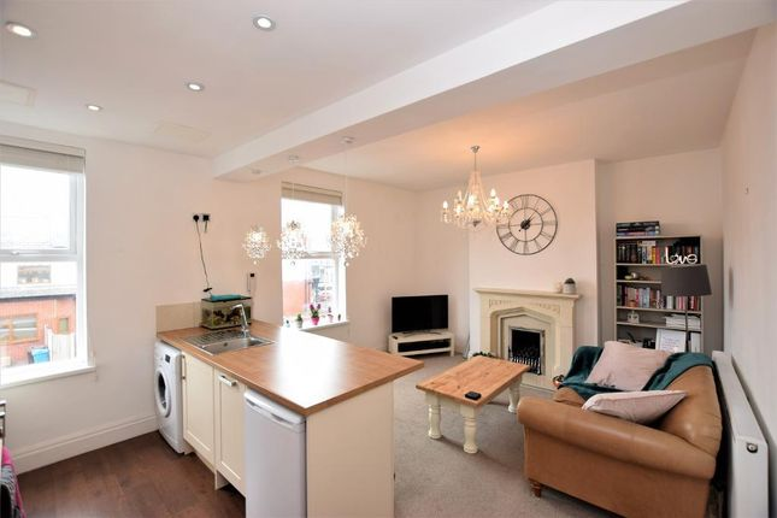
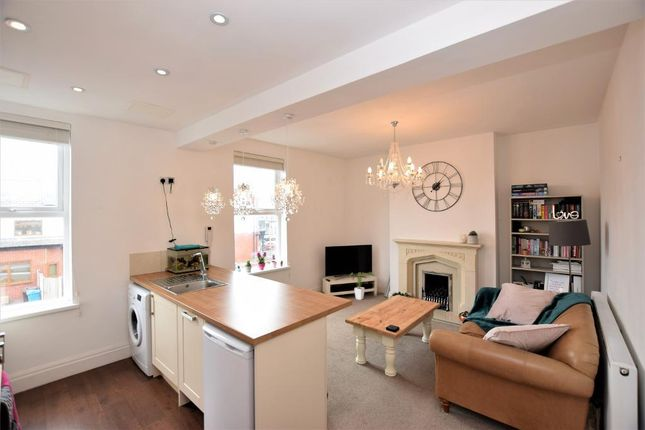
+ house plant (360, 285)
